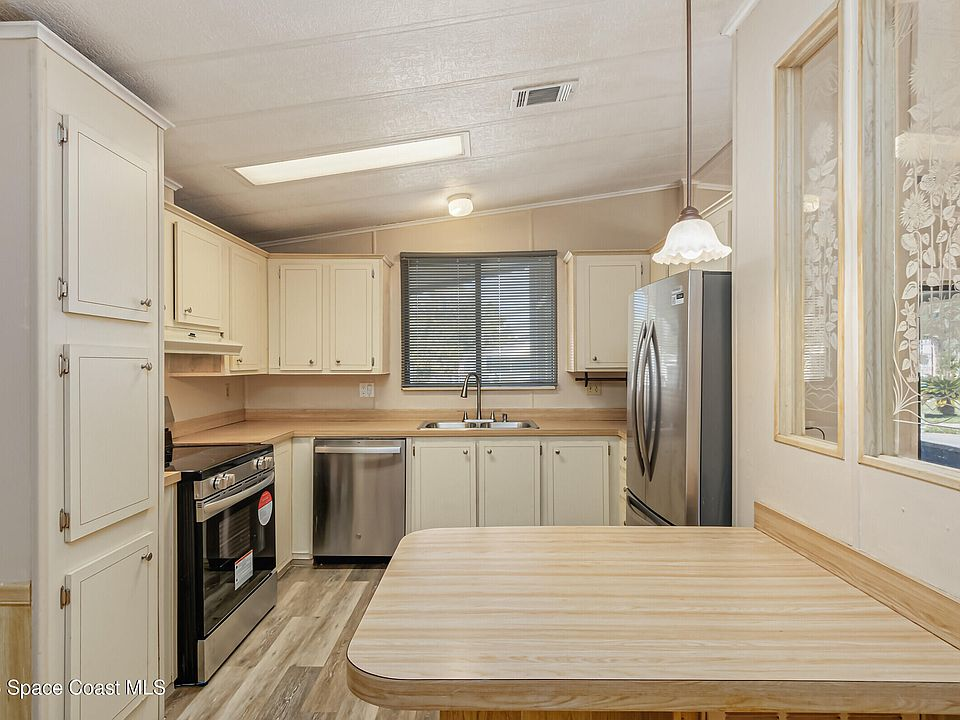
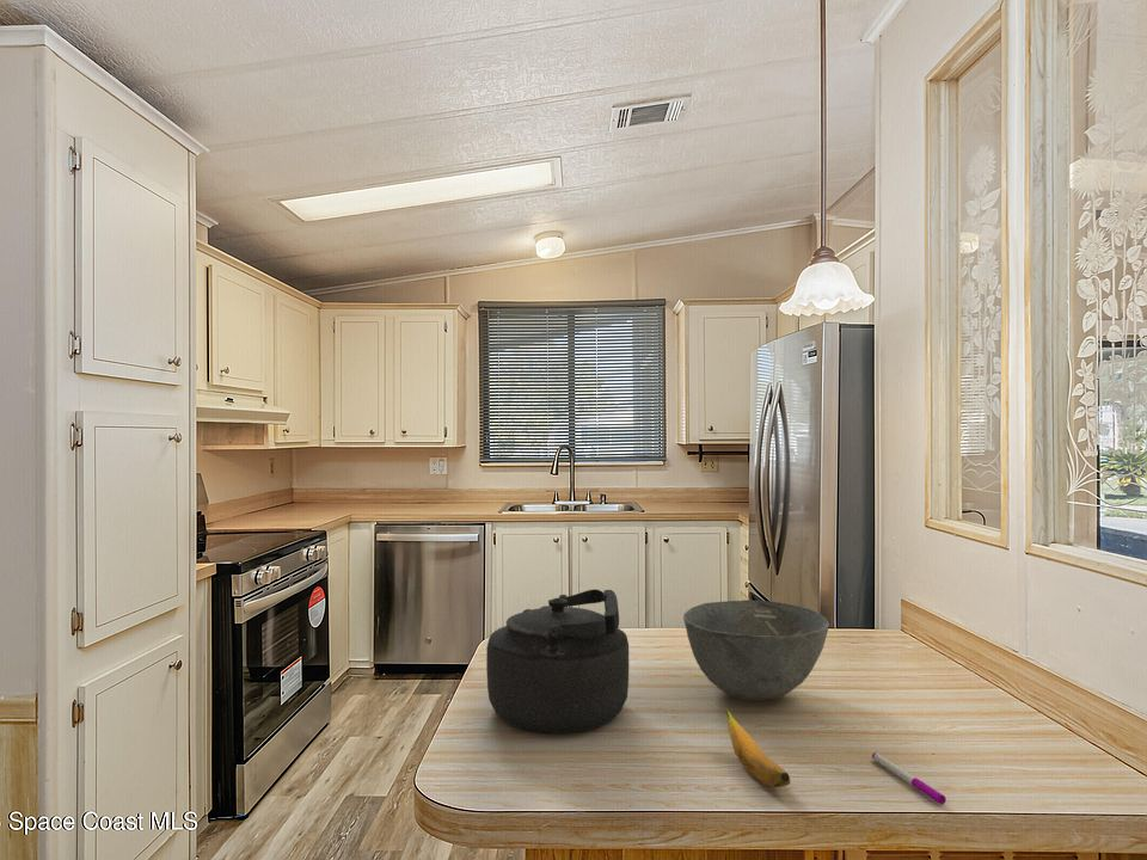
+ pen (906, 775)
+ bowl (754, 655)
+ kettle (560, 652)
+ banana (755, 750)
